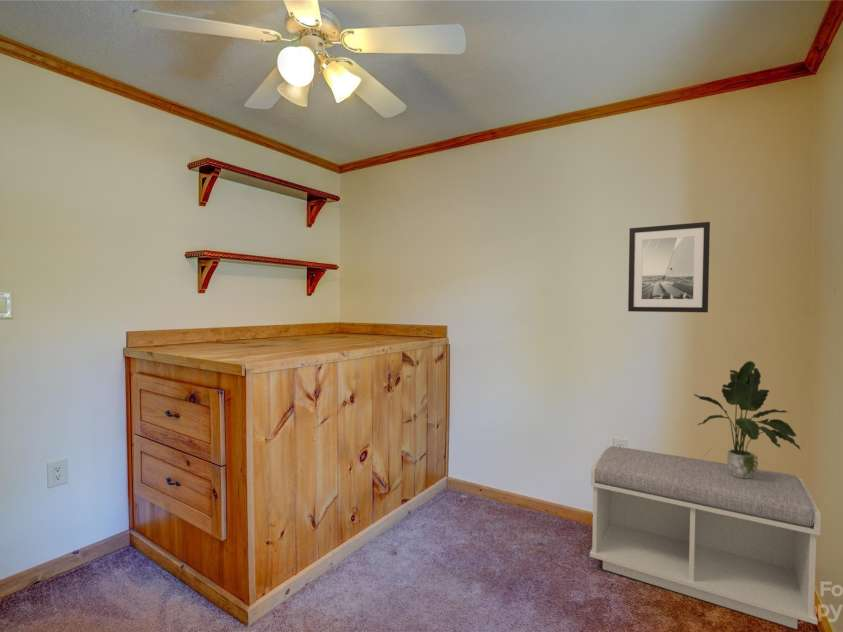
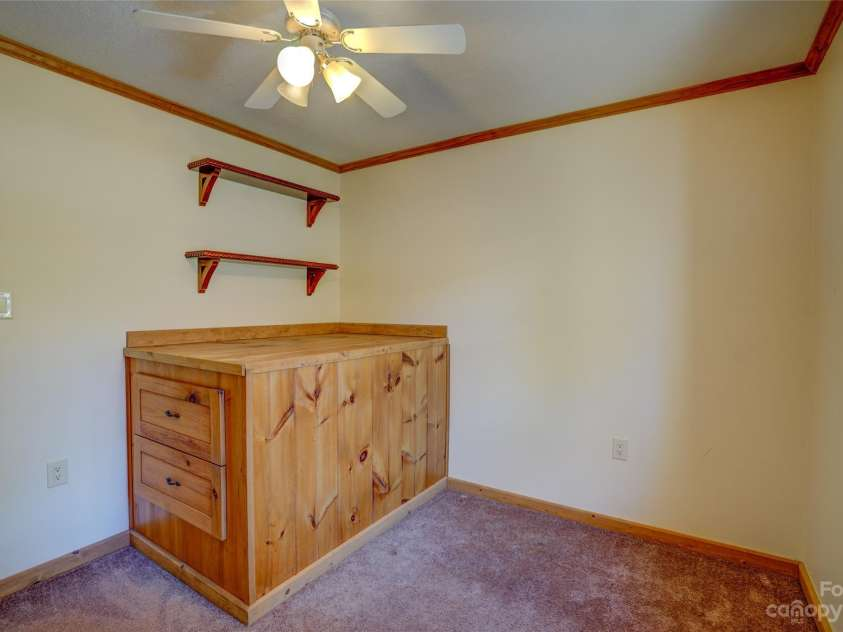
- potted plant (742, 420)
- wall art (667, 268)
- bench (692, 522)
